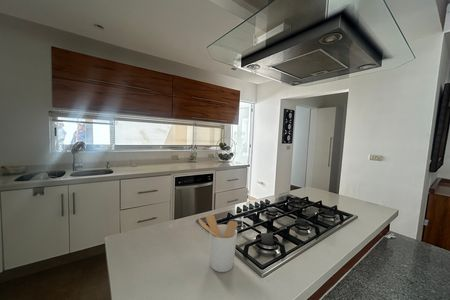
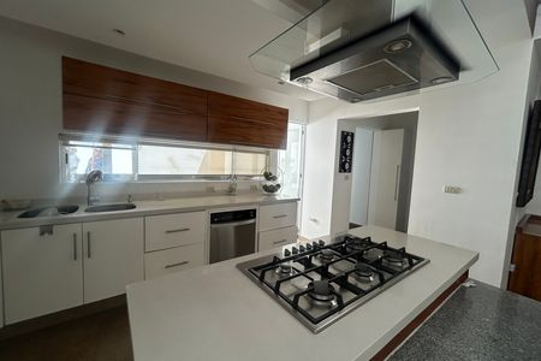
- utensil holder (216, 241)
